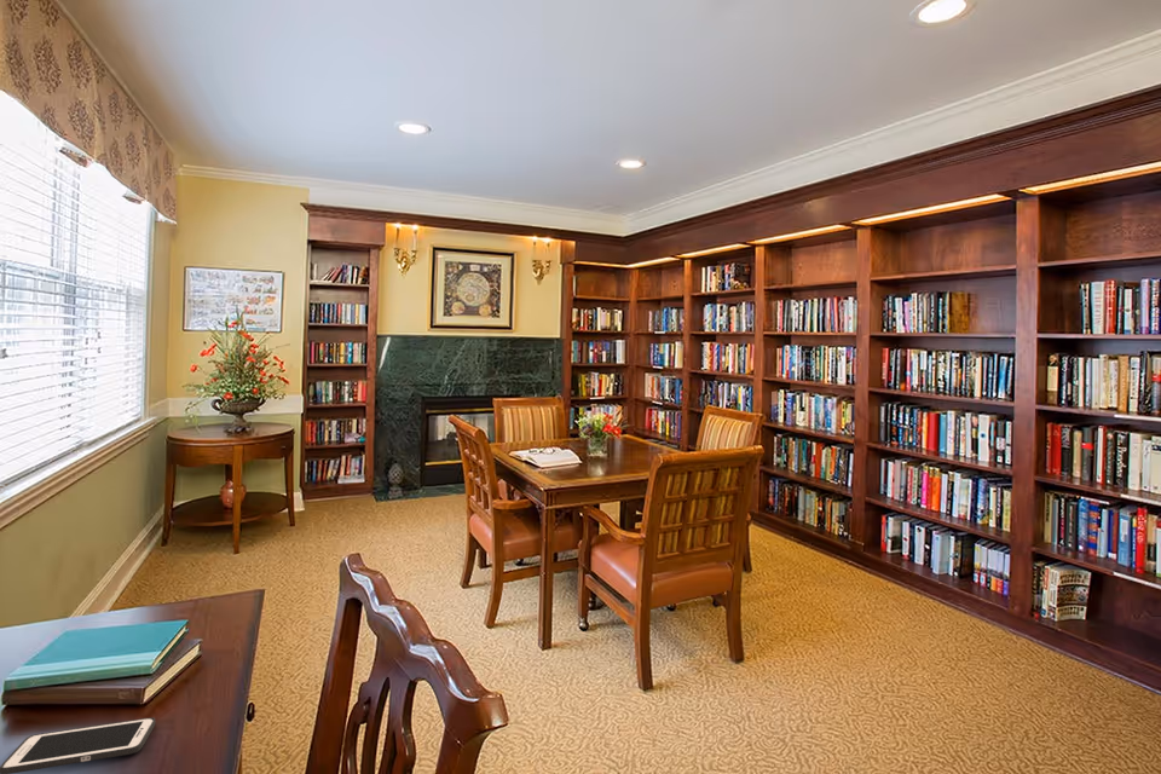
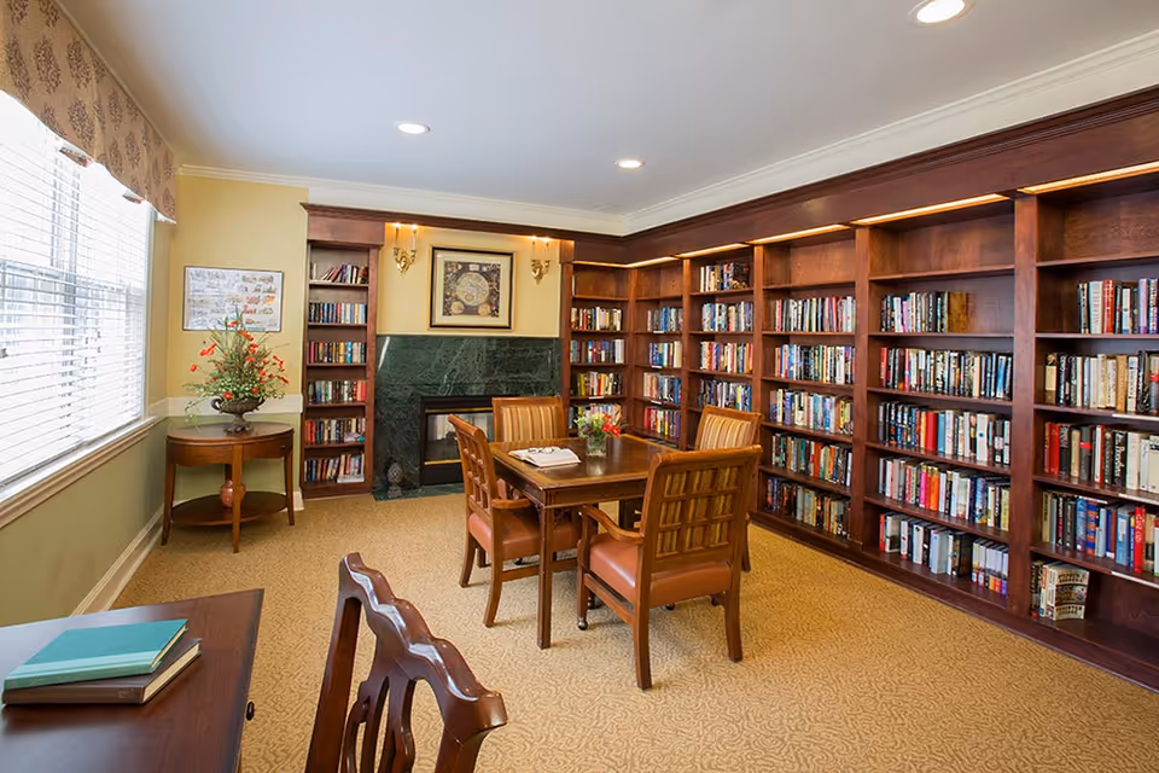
- cell phone (82, 744)
